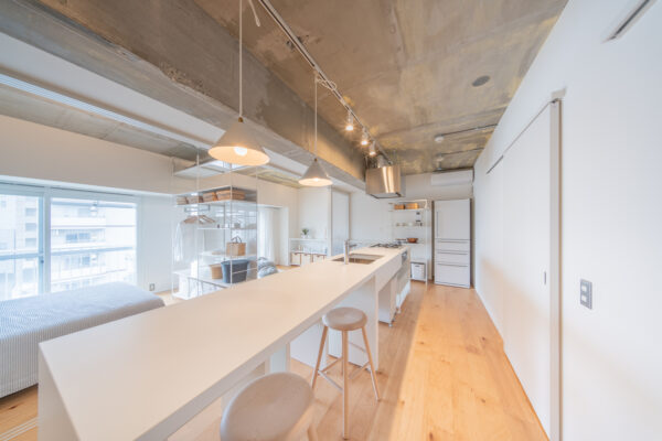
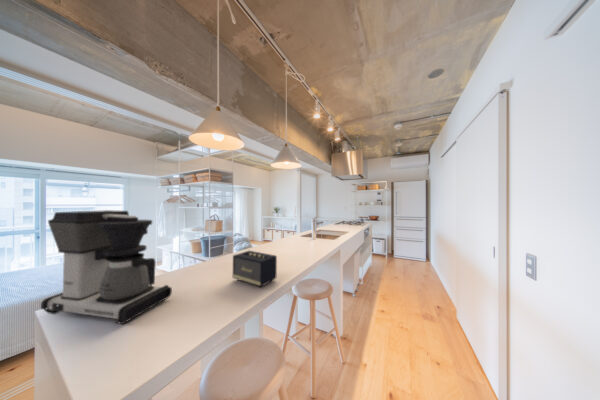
+ coffee maker (113, 258)
+ speaker (254, 267)
